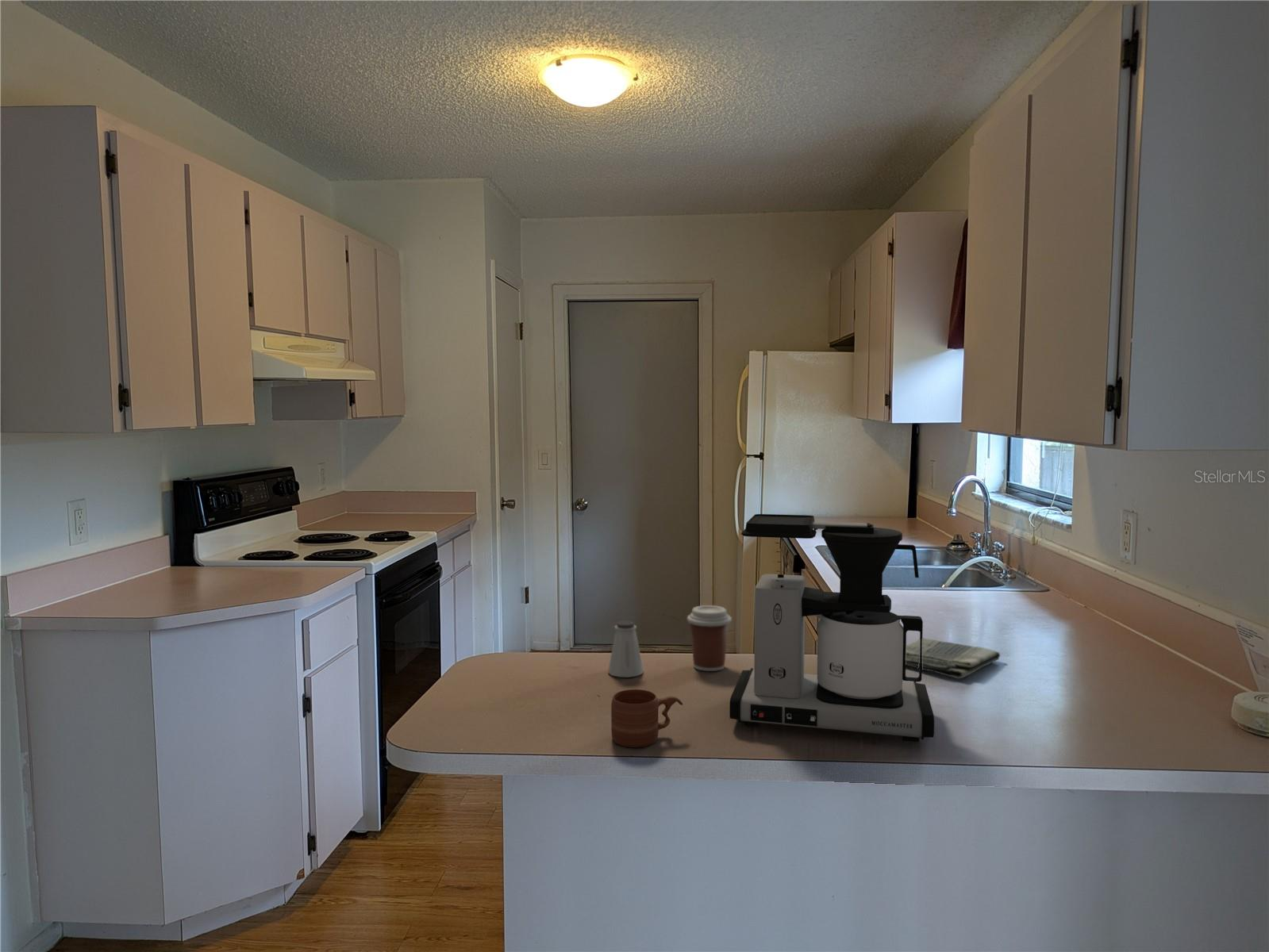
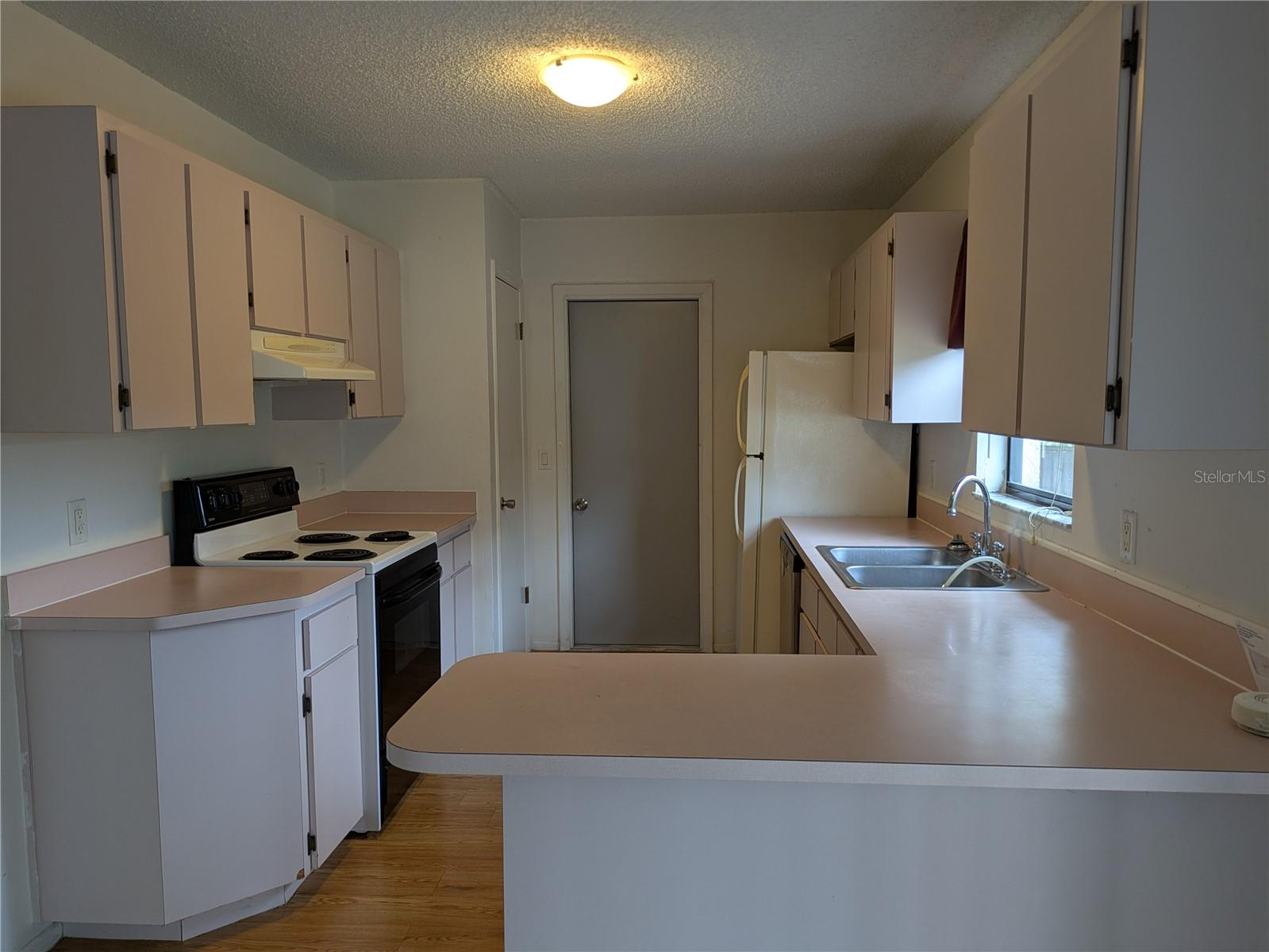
- mug (648, 716)
- saltshaker (625, 647)
- coffee maker (831, 620)
- coffee cup (709, 637)
- dish towel (940, 654)
